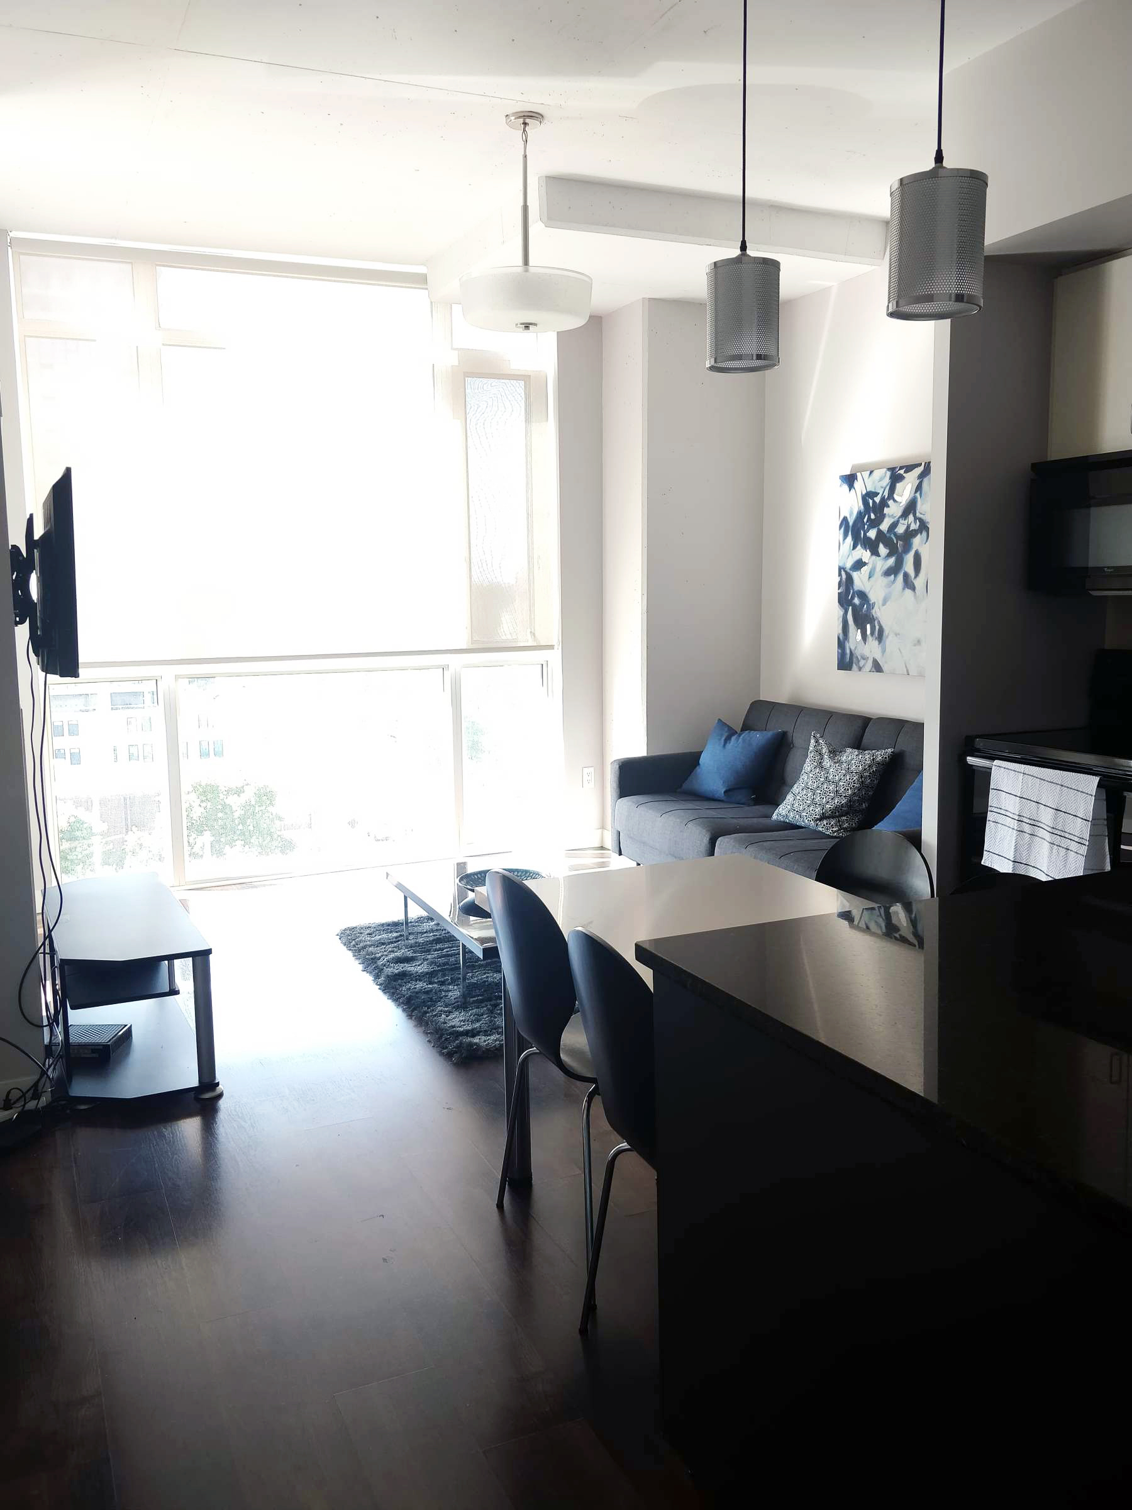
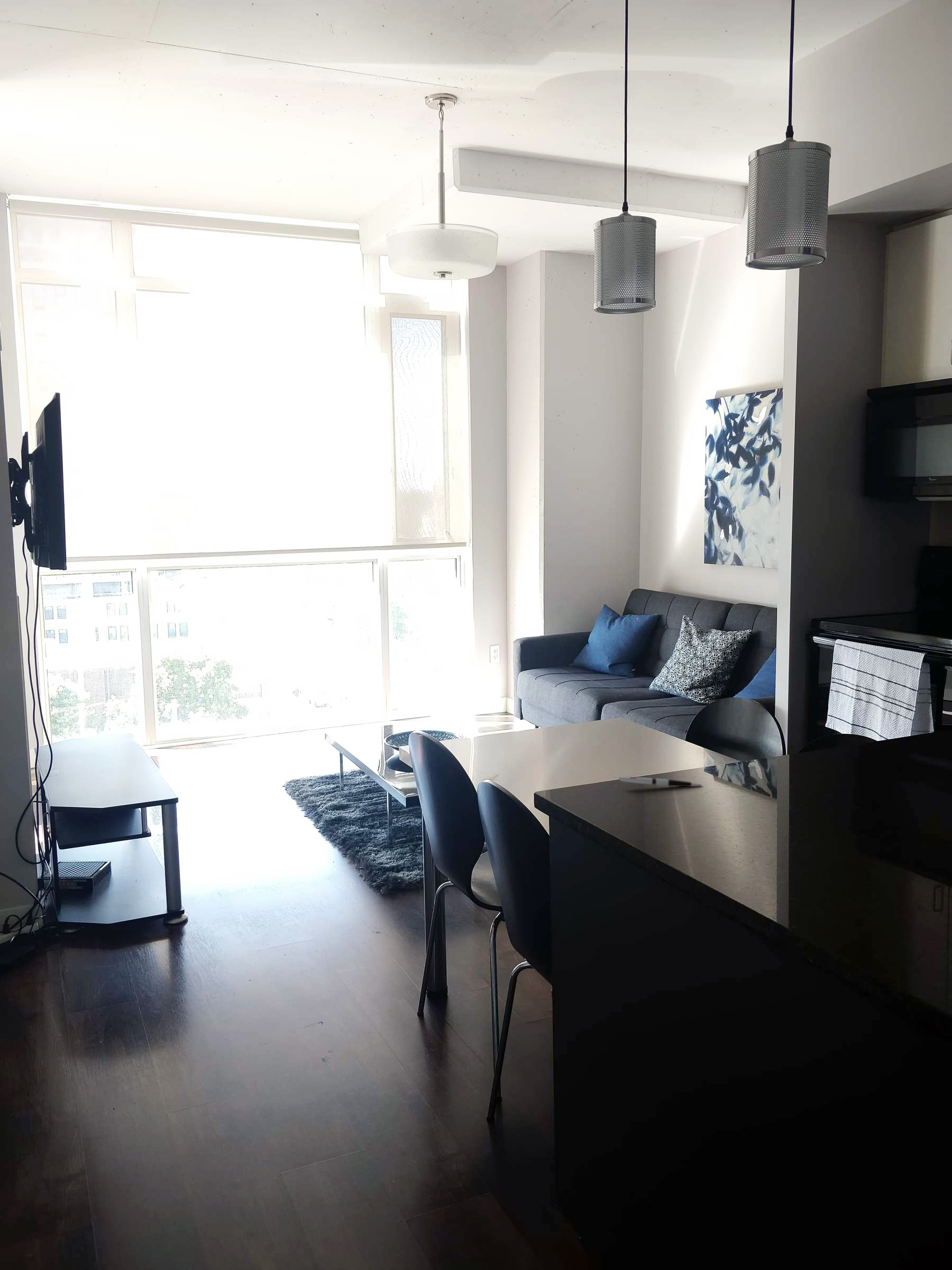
+ pen (660, 782)
